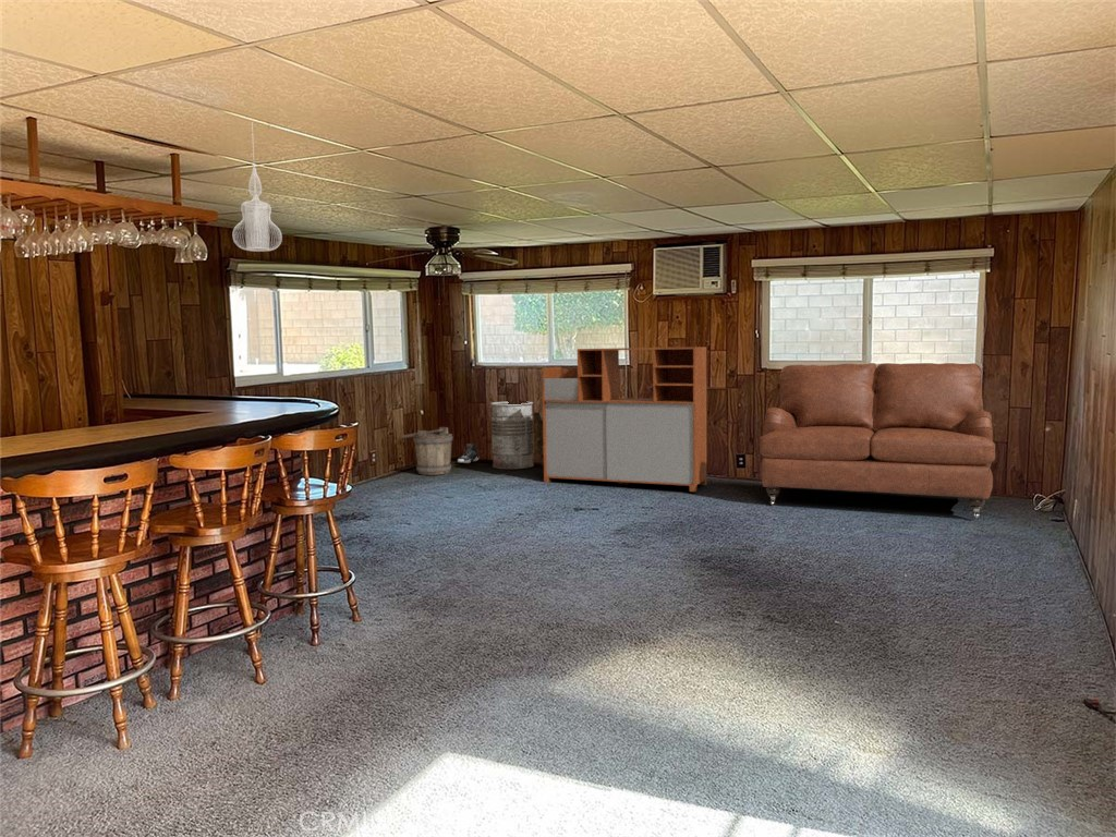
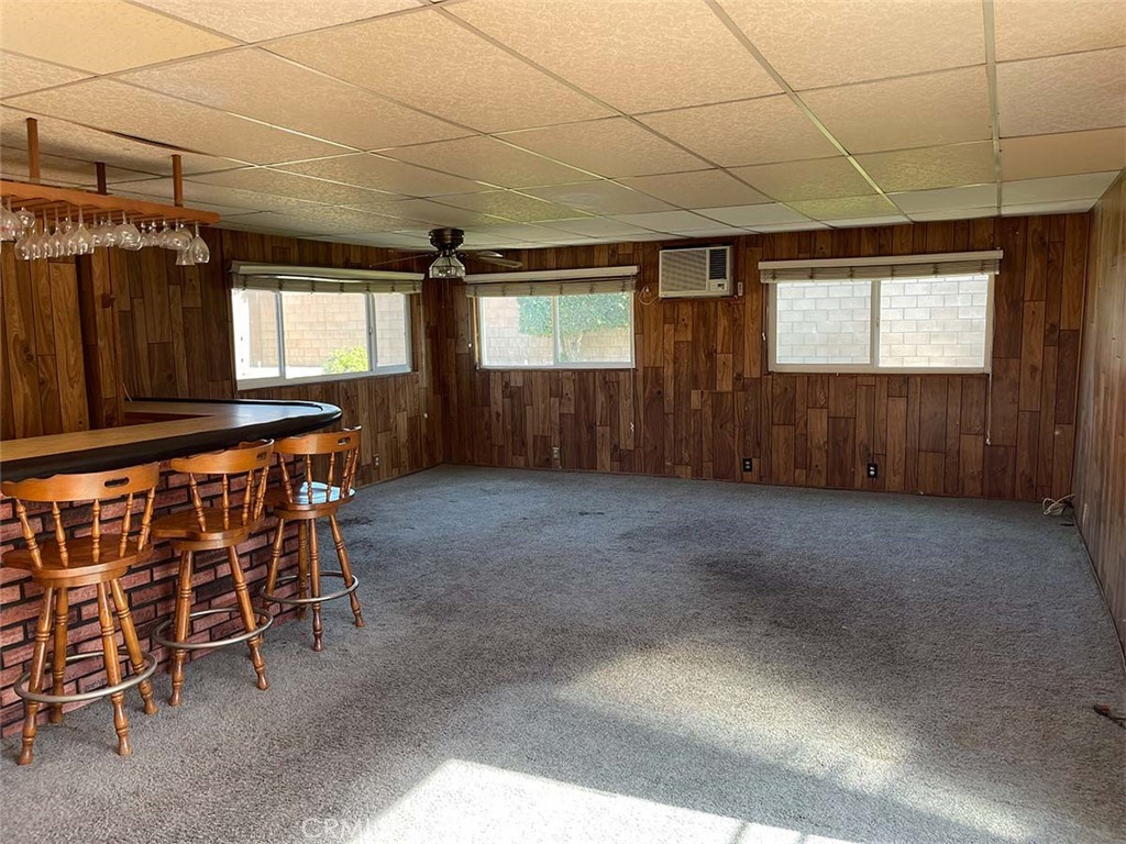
- sofa (874, 432)
- storage cabinet (623, 416)
- sneaker (468, 452)
- trash can (519, 434)
- pendant lamp (254, 180)
- bucket (425, 450)
